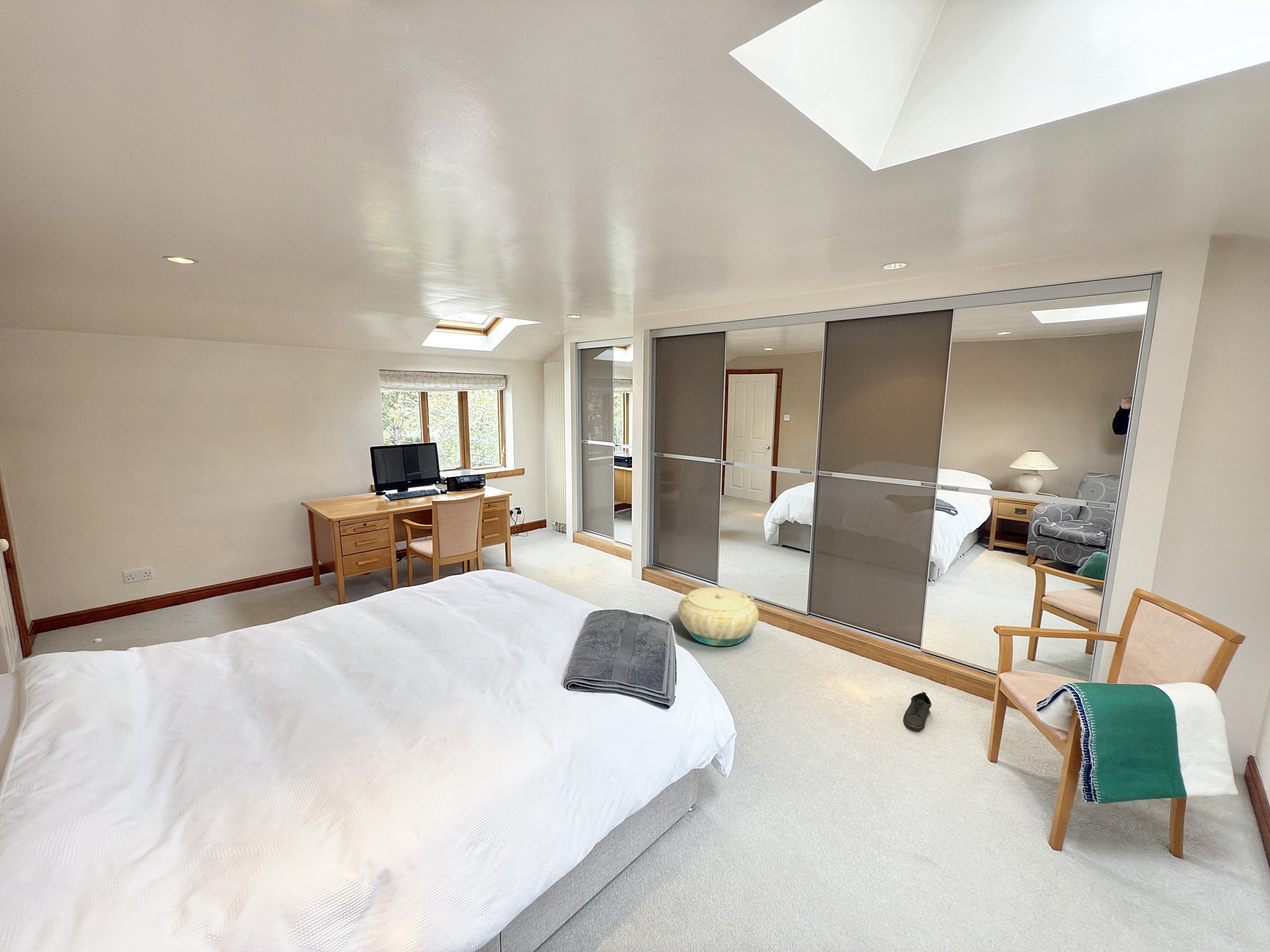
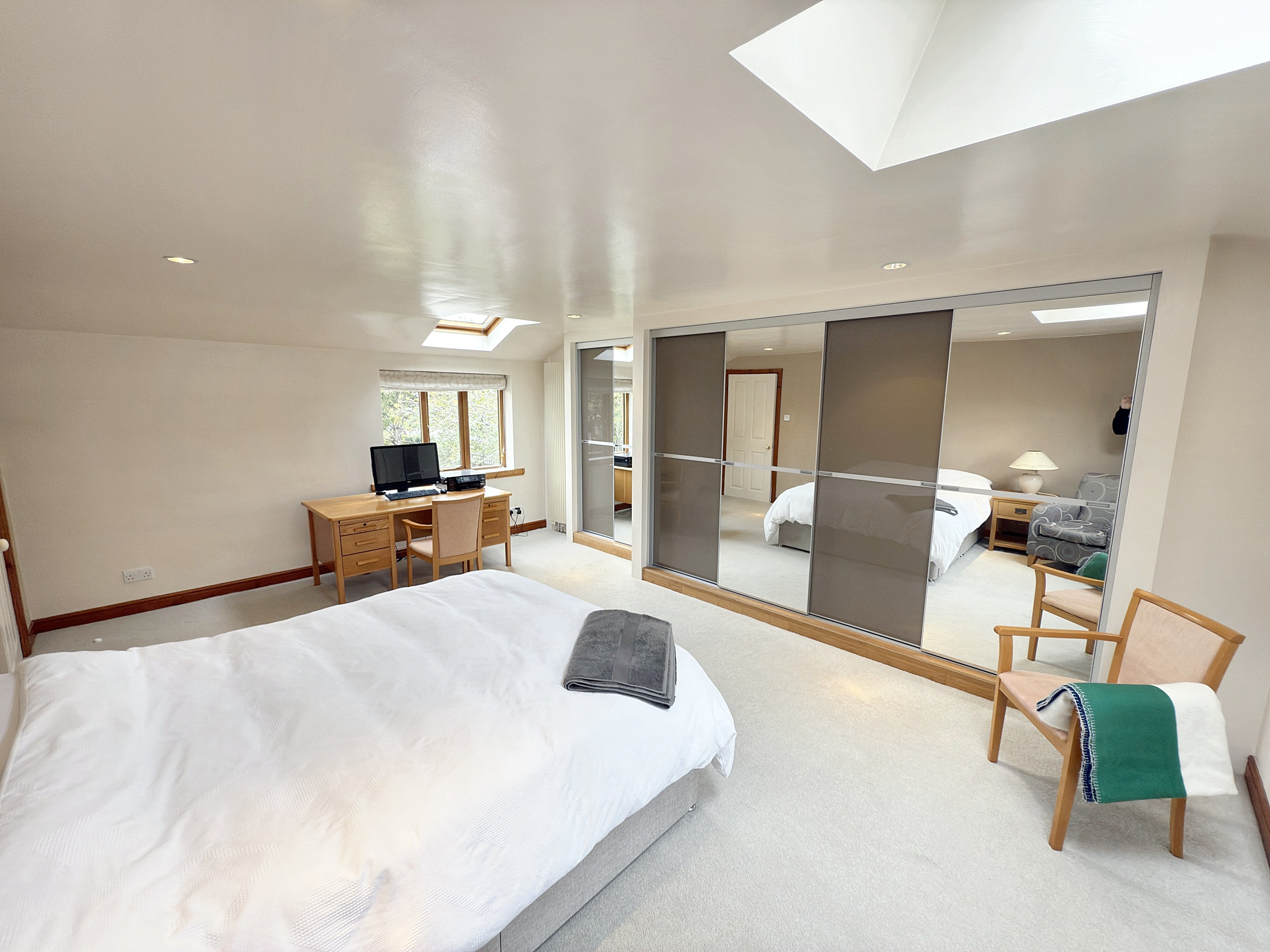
- shoe (917, 709)
- basket (718, 614)
